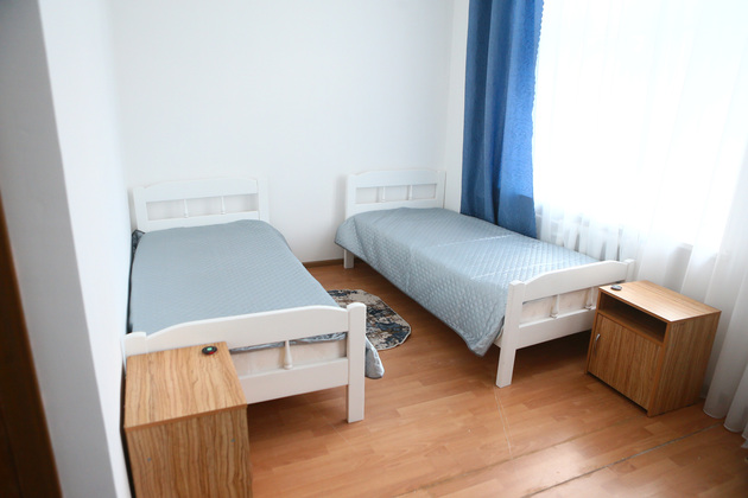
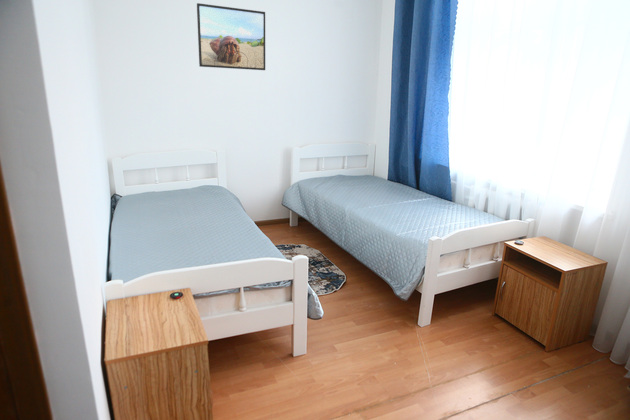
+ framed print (232, 38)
